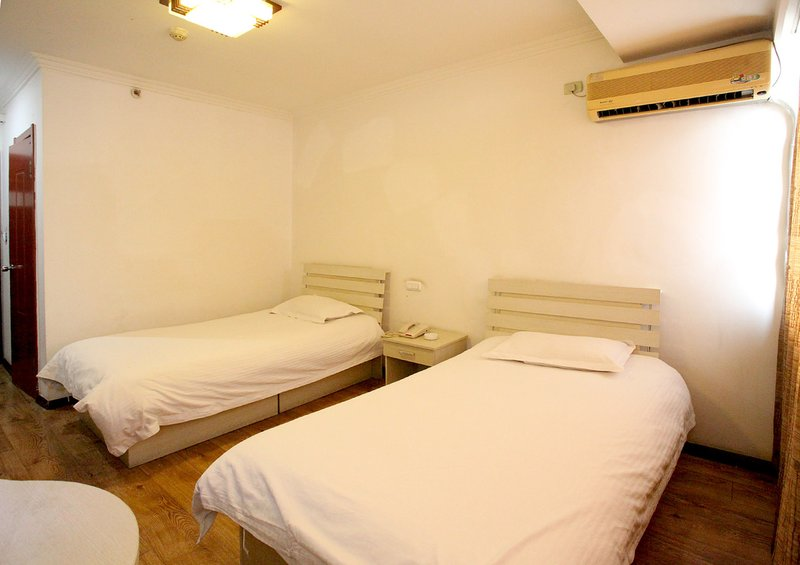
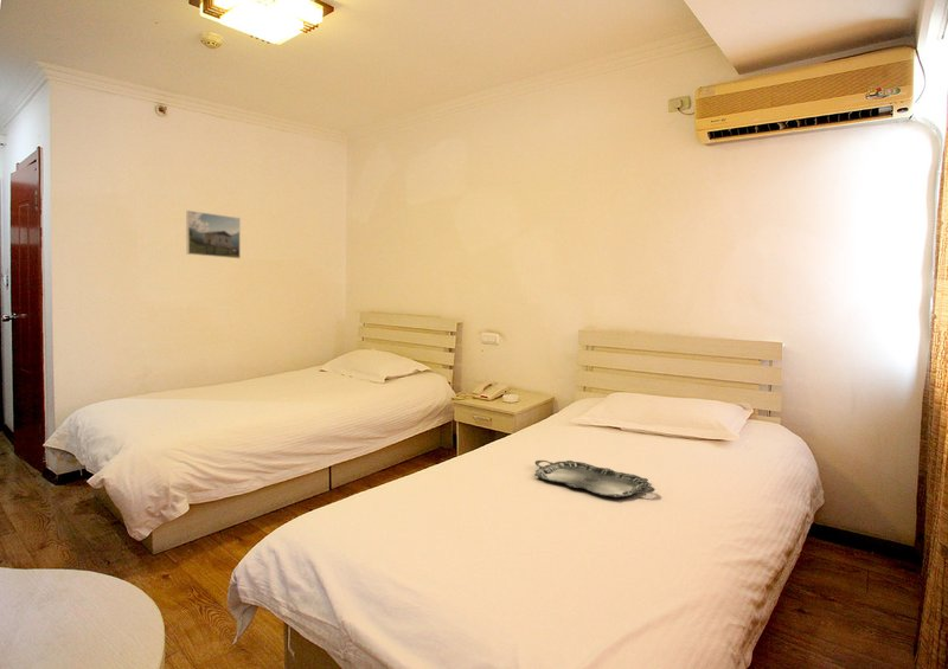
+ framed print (213, 234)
+ serving tray (590, 477)
